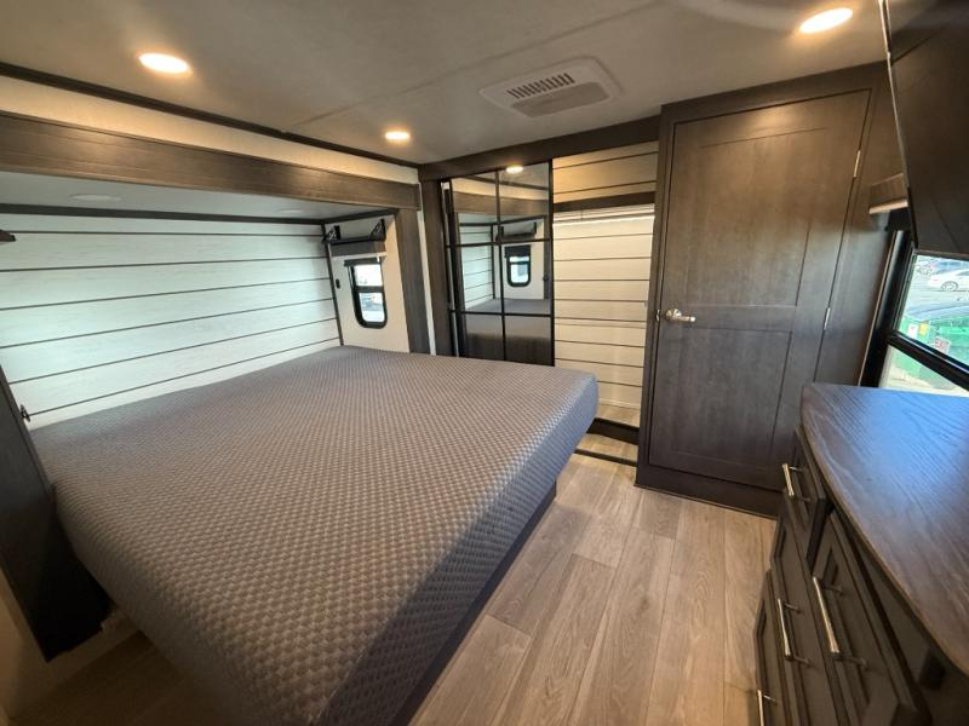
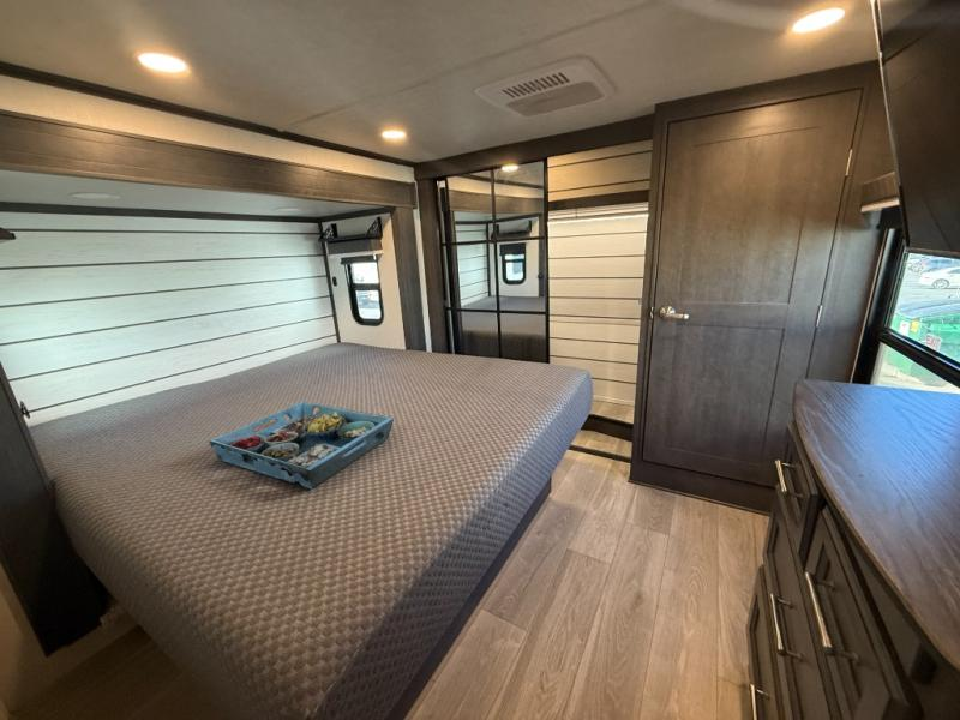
+ serving tray (306, 436)
